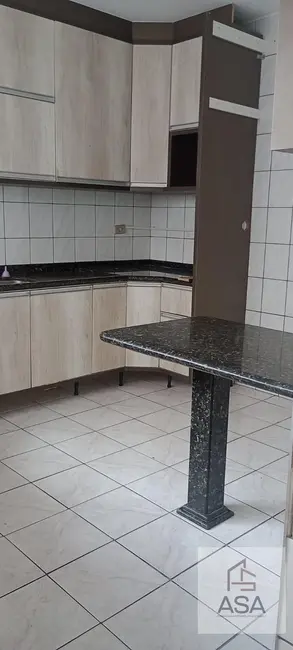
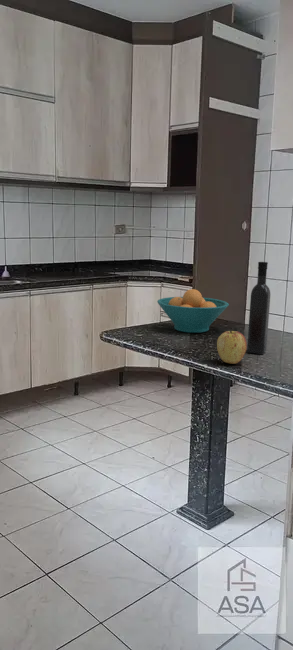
+ wine bottle (259, 307)
+ apple (231, 346)
+ fruit bowl (192, 309)
